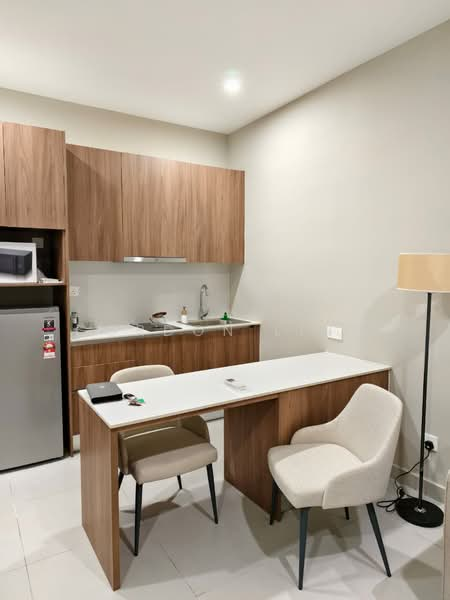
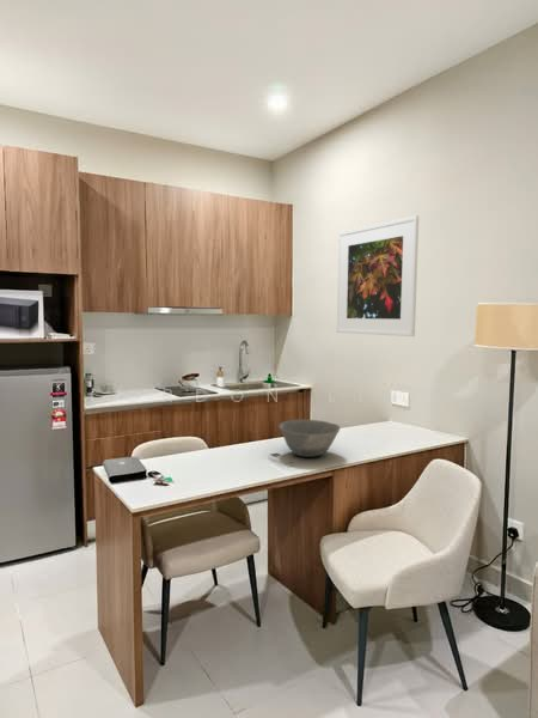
+ bowl (308, 439)
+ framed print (373, 280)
